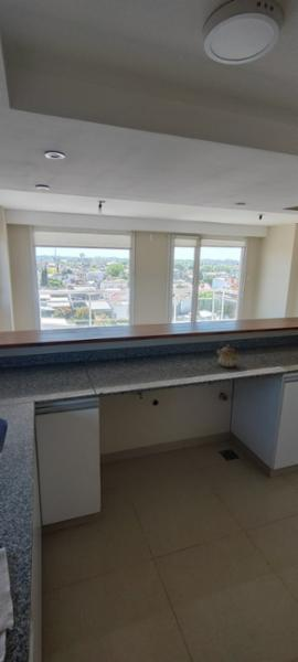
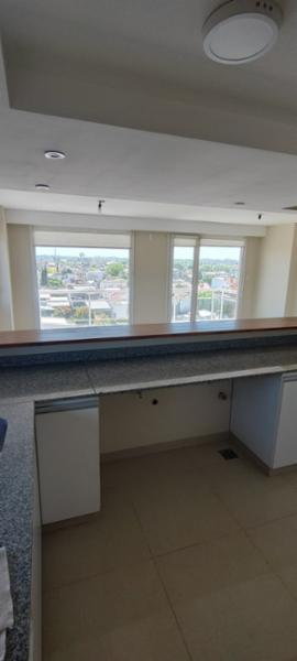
- teapot (228, 354)
